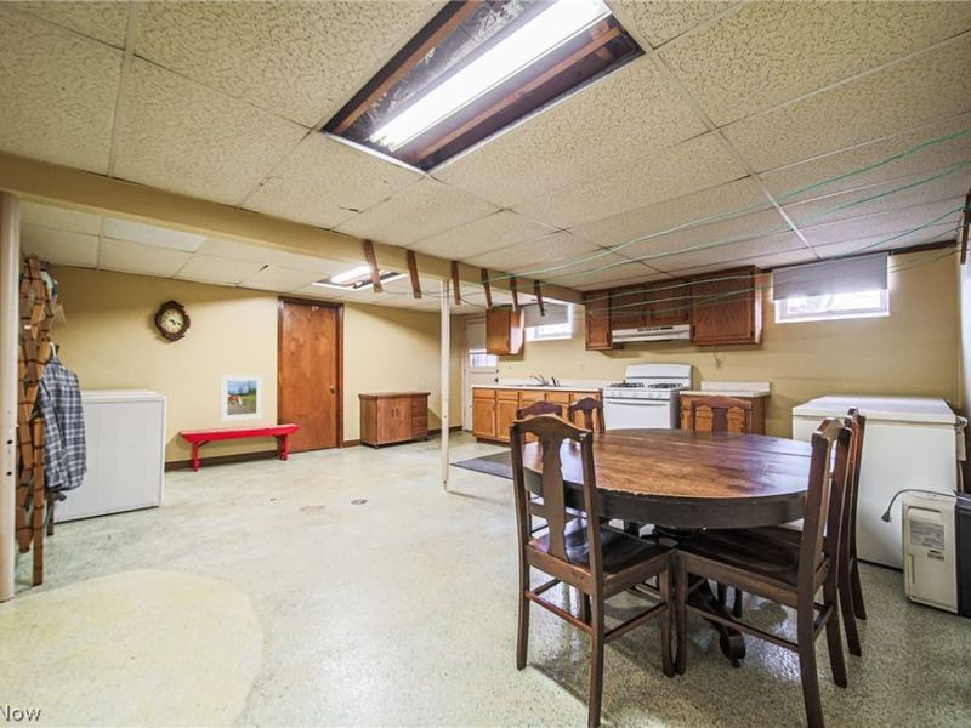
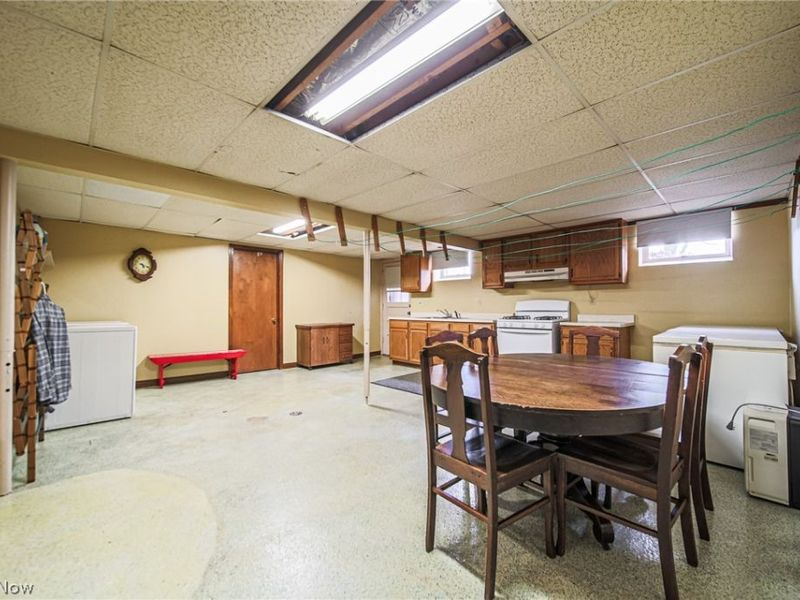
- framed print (242, 397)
